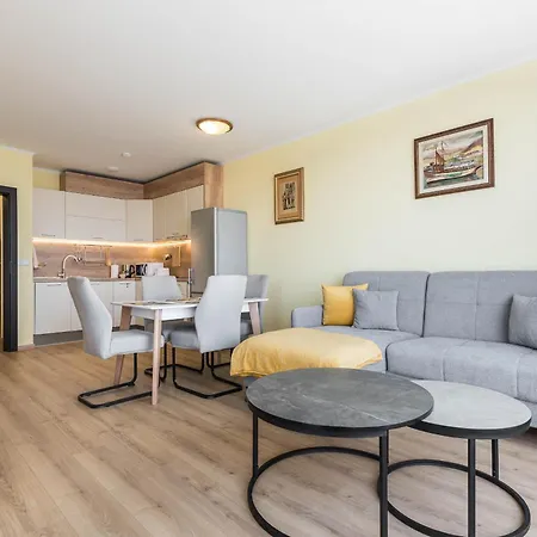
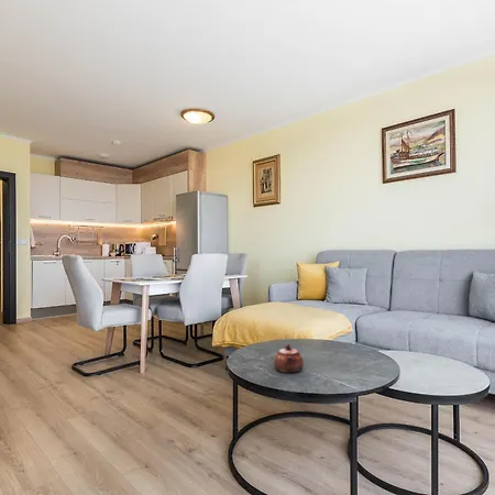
+ teapot (288, 355)
